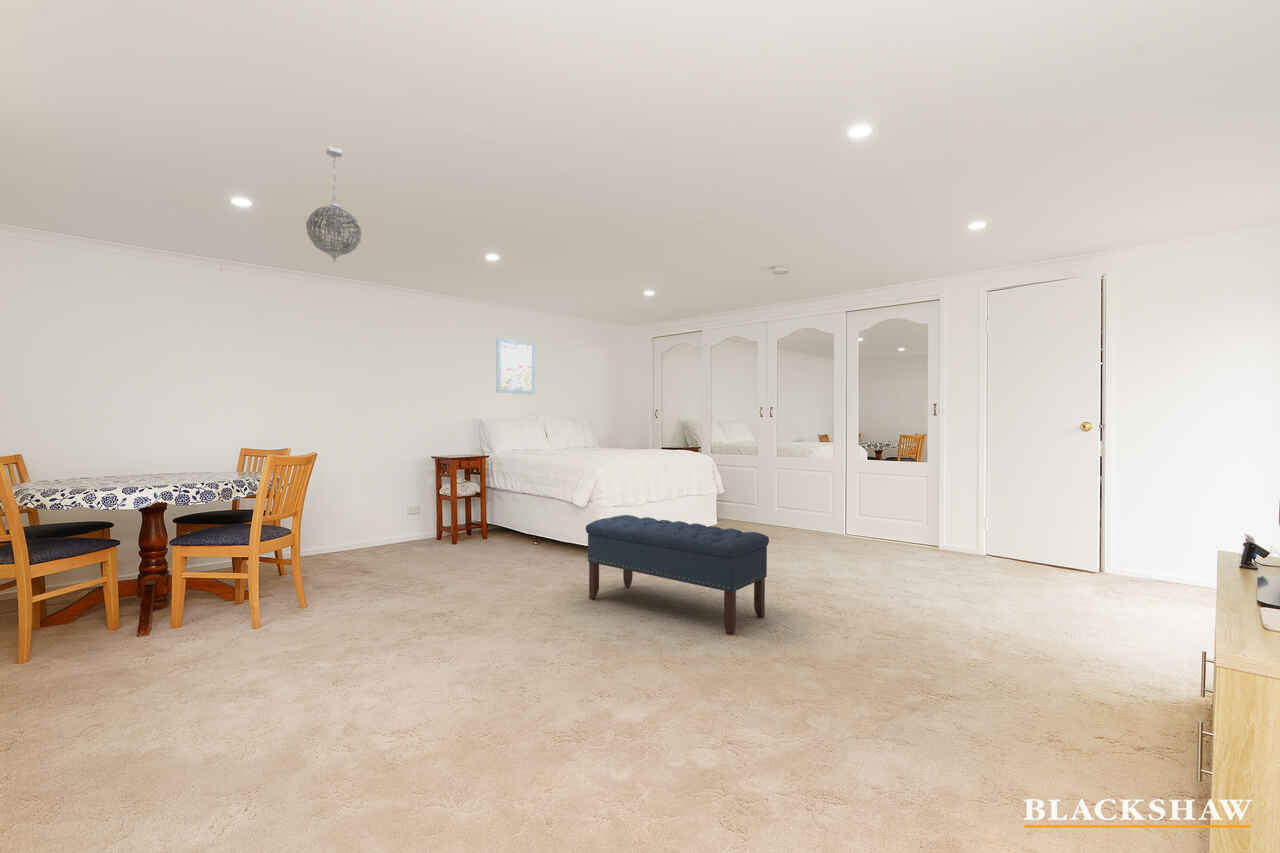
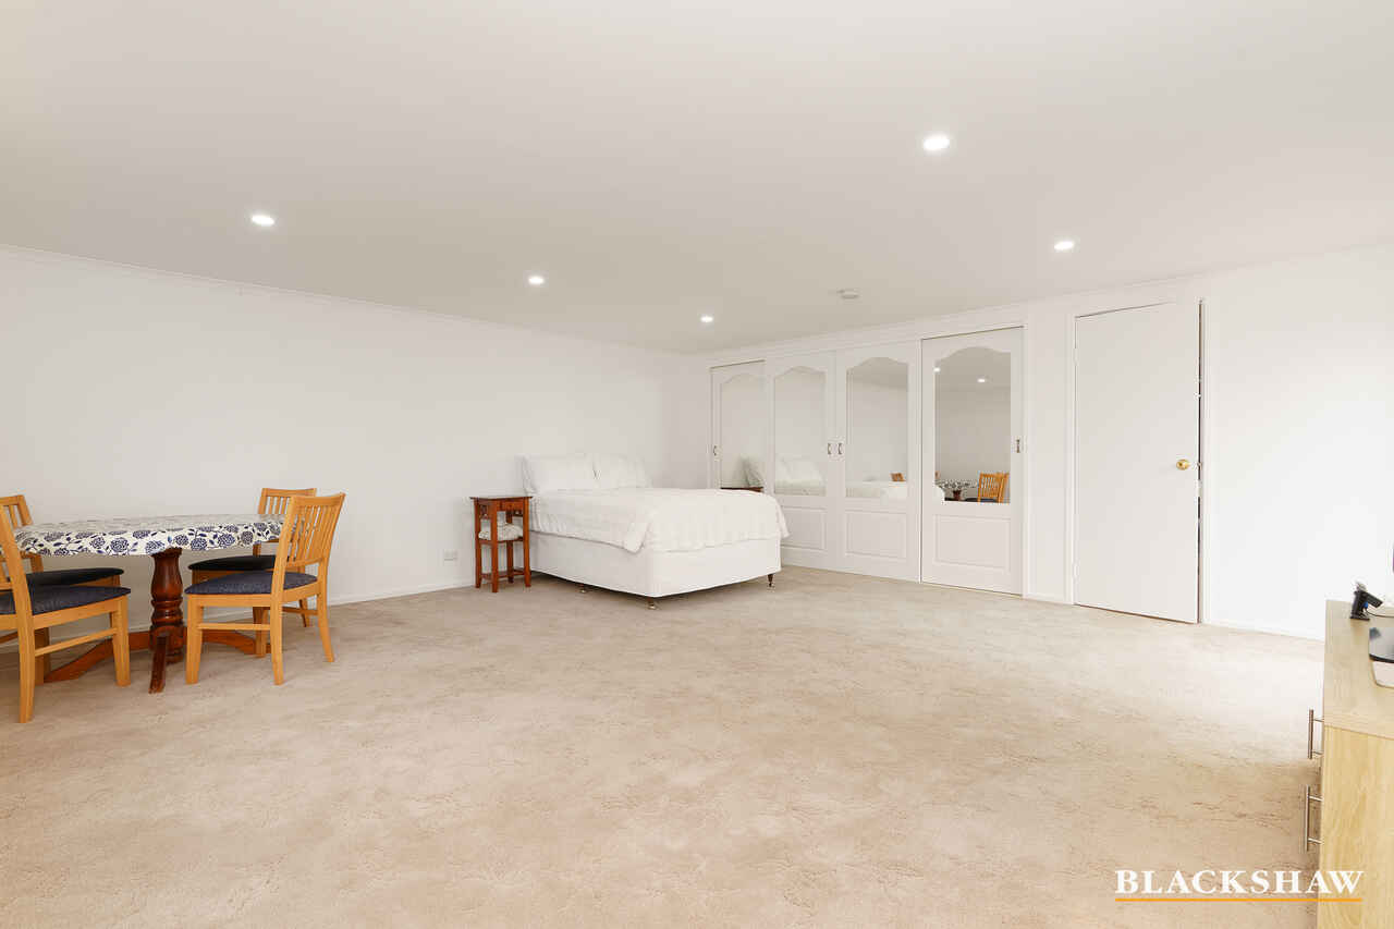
- bench (672, 565)
- pendant light (334, 206)
- wall art (516, 366)
